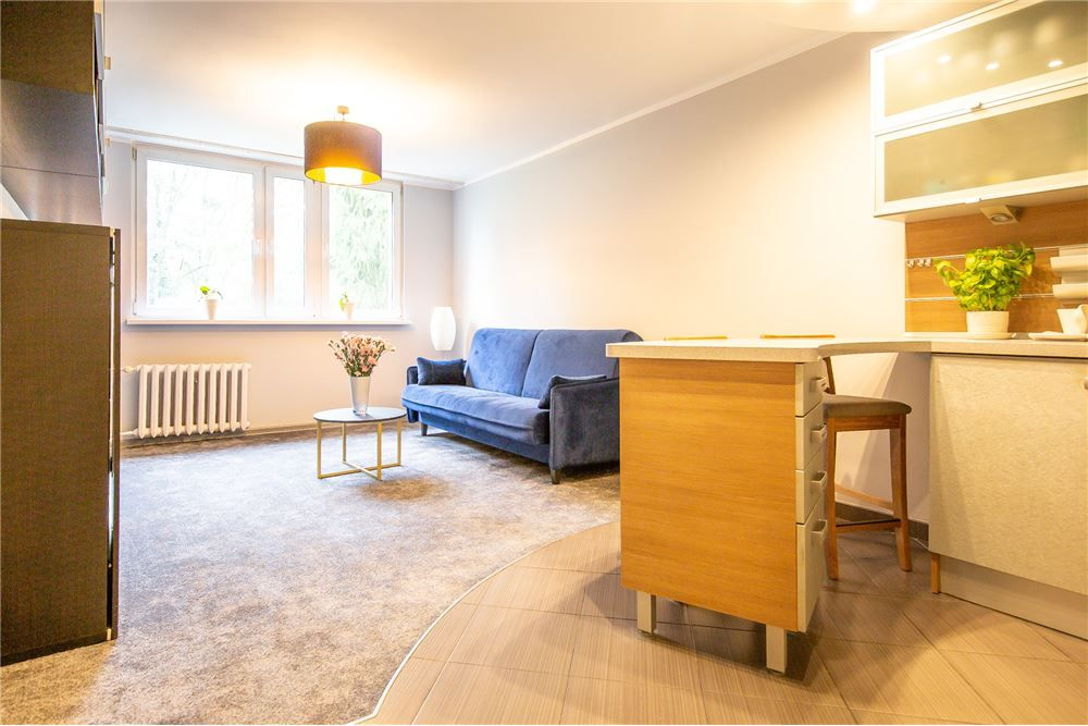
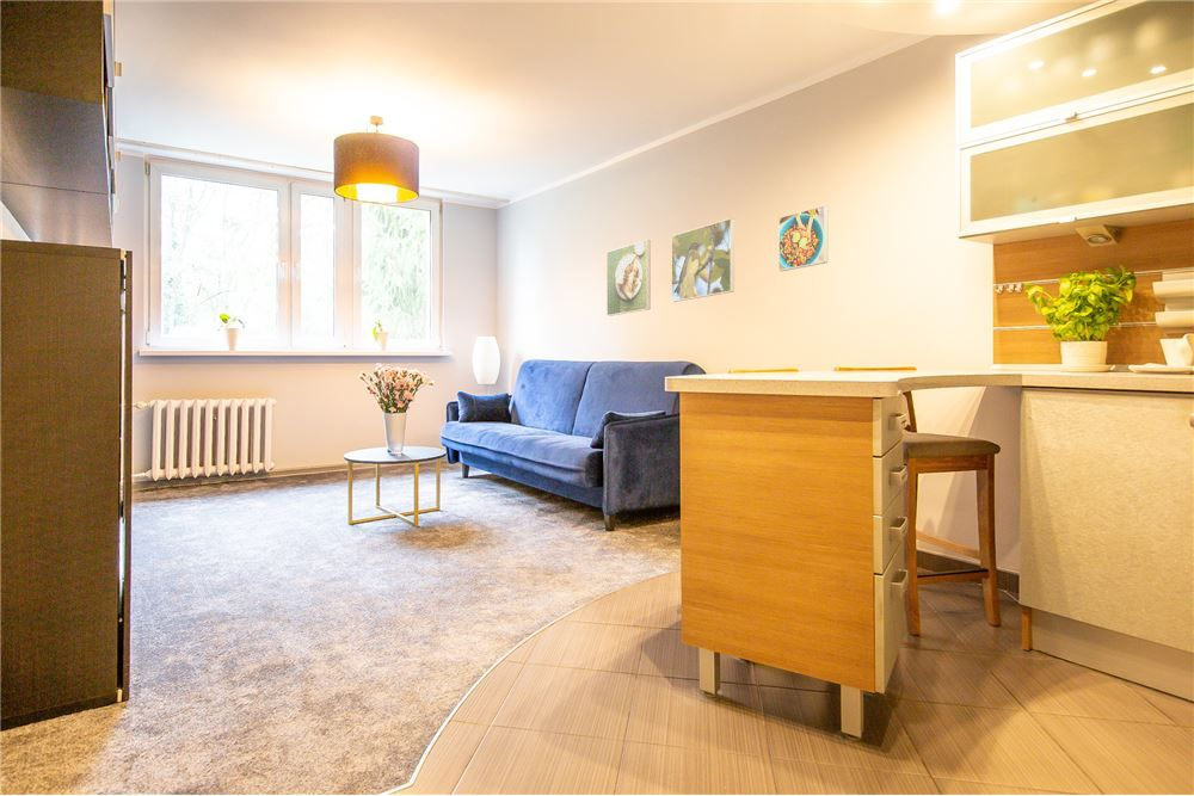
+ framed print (627, 279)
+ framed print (802, 239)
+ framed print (701, 261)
